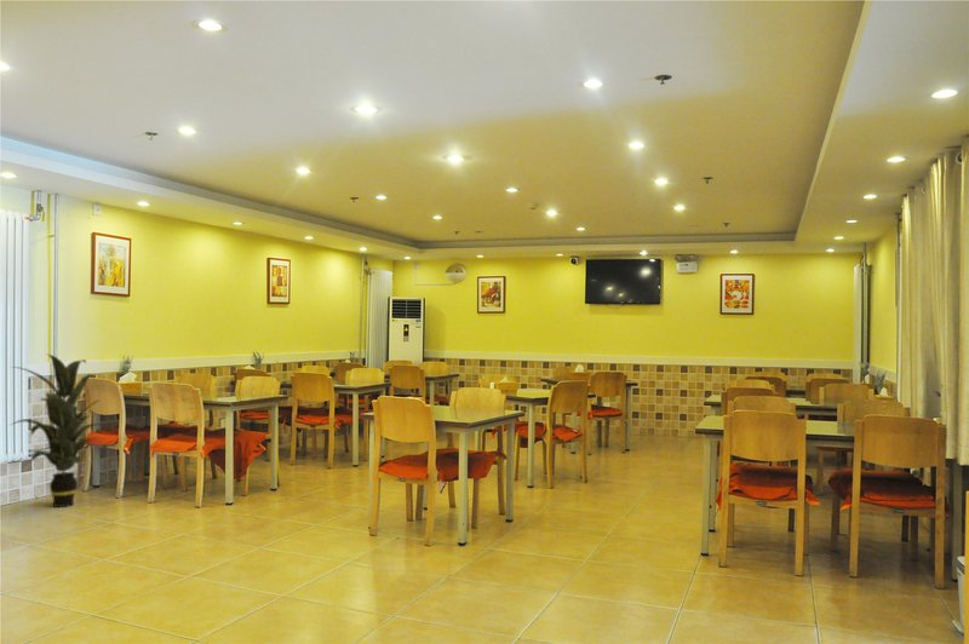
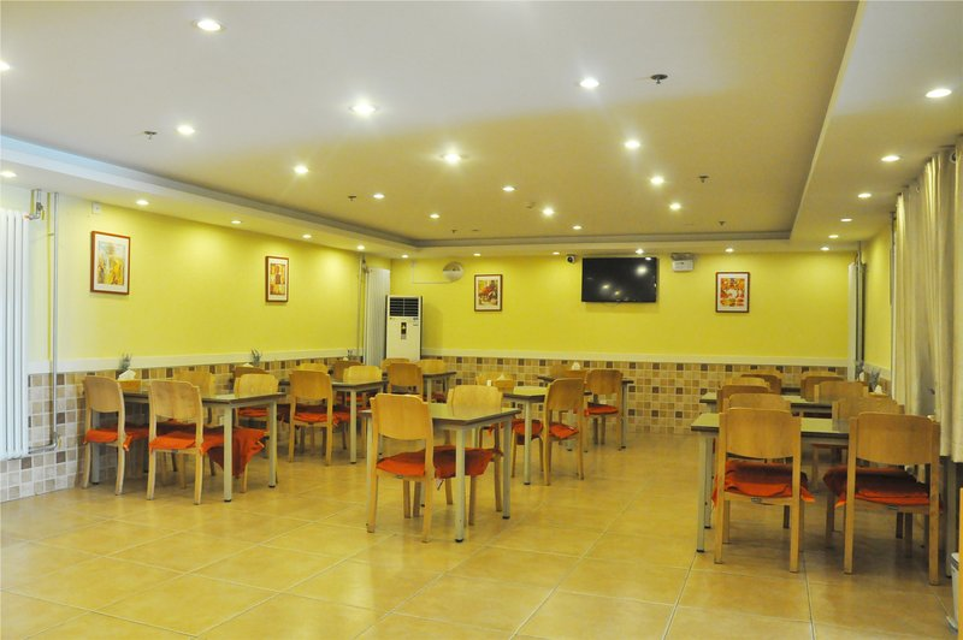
- indoor plant (57, 429)
